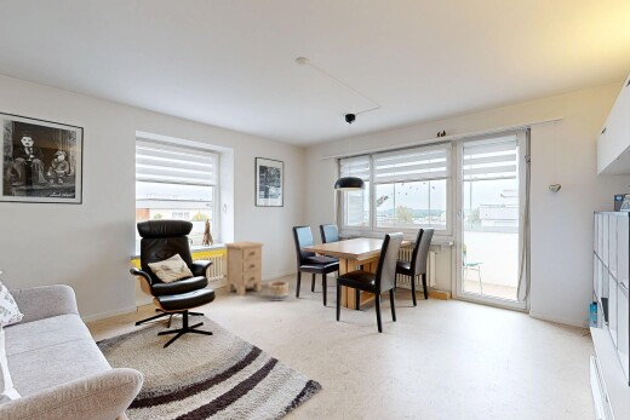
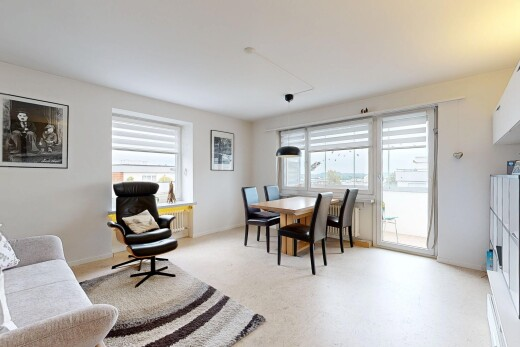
- nightstand (245, 266)
- basket (277, 290)
